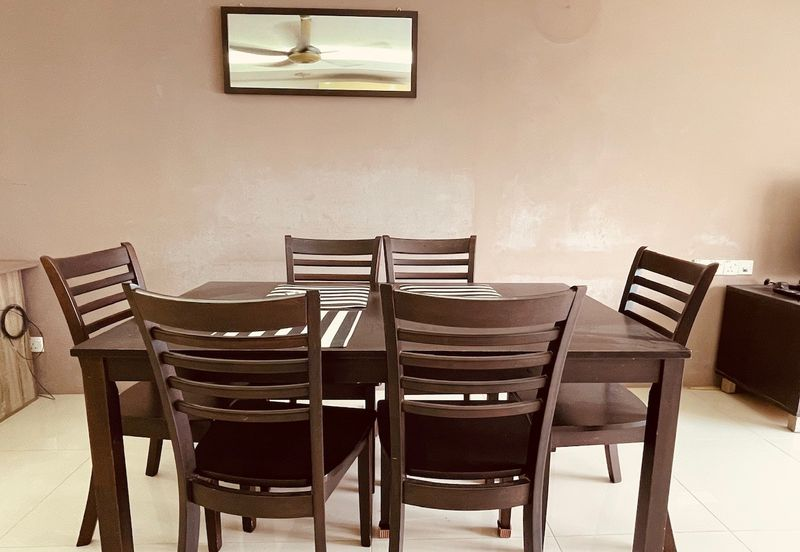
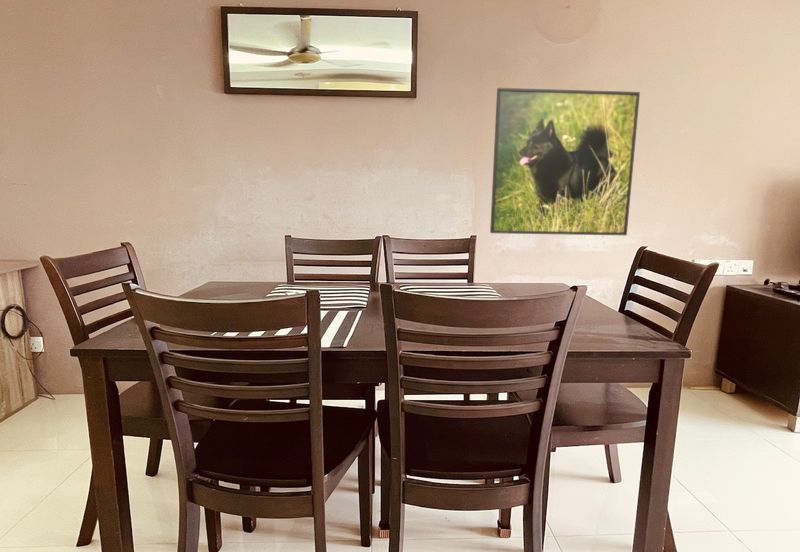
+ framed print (563, 163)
